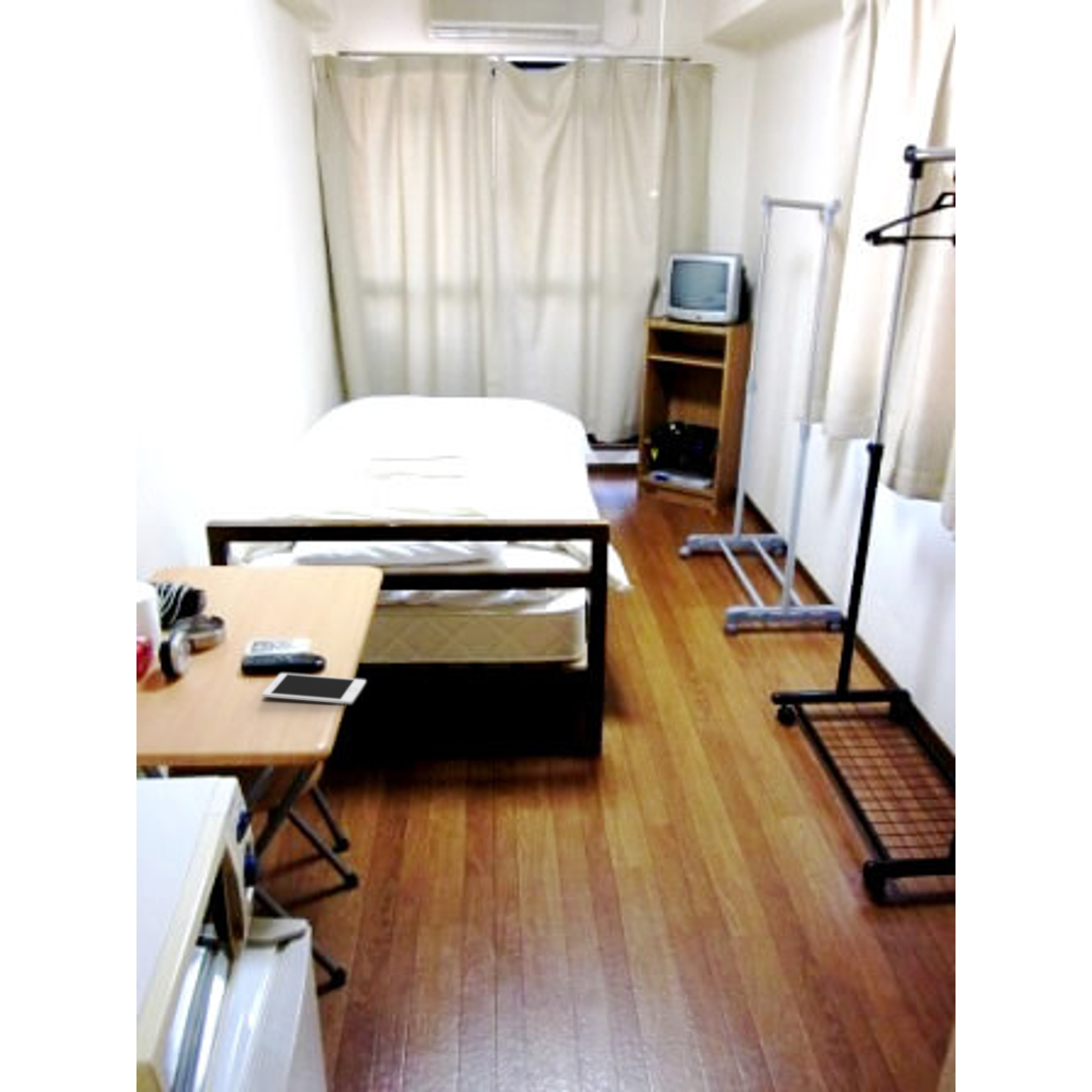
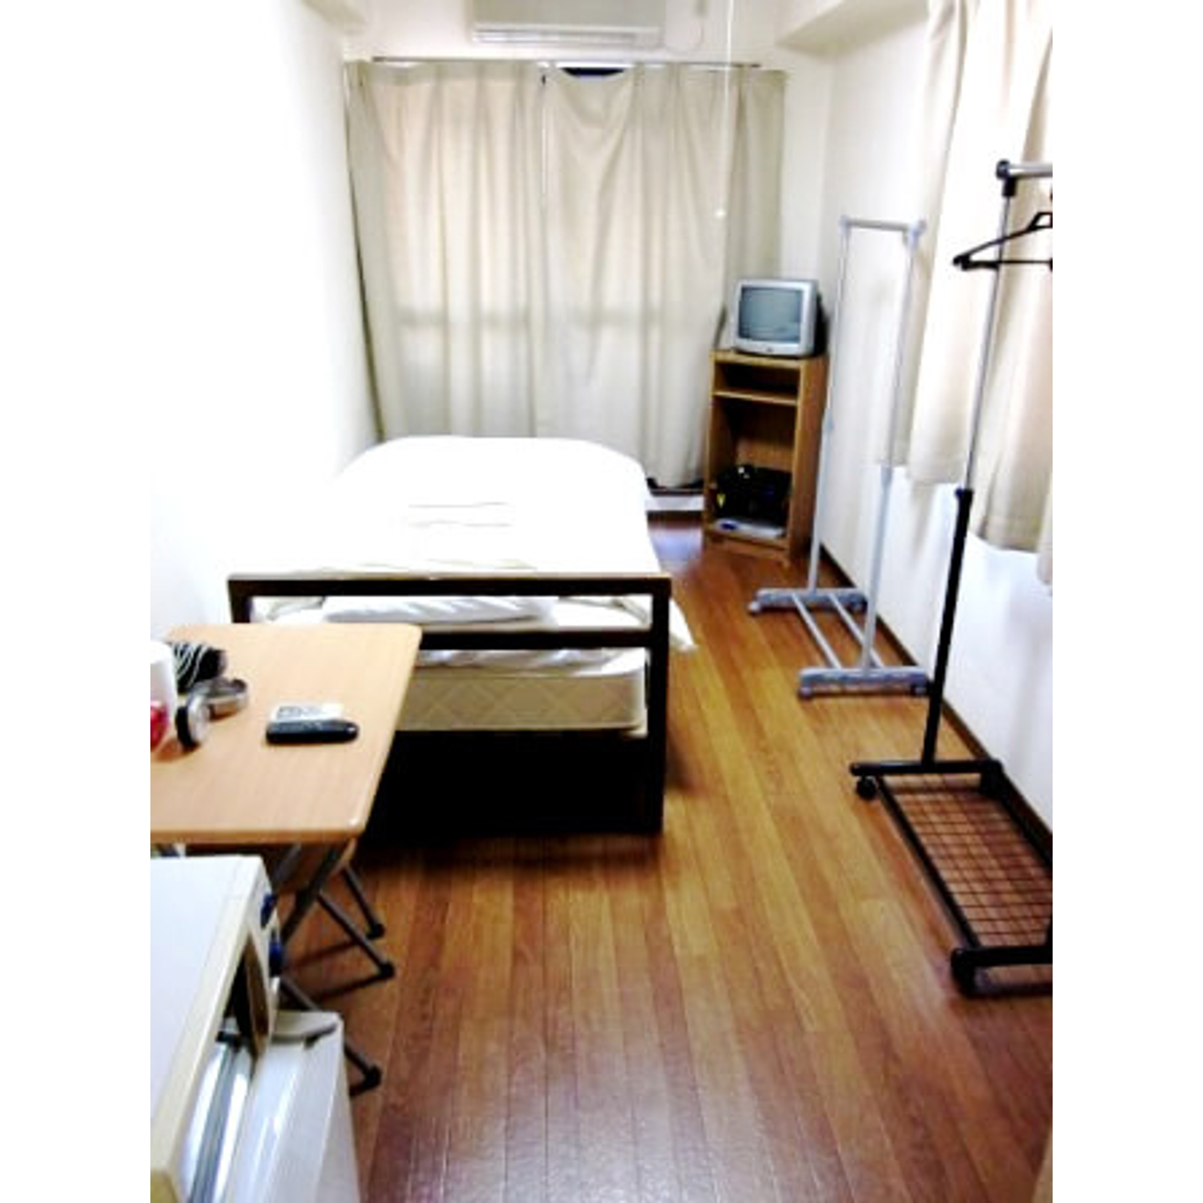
- cell phone (315, 688)
